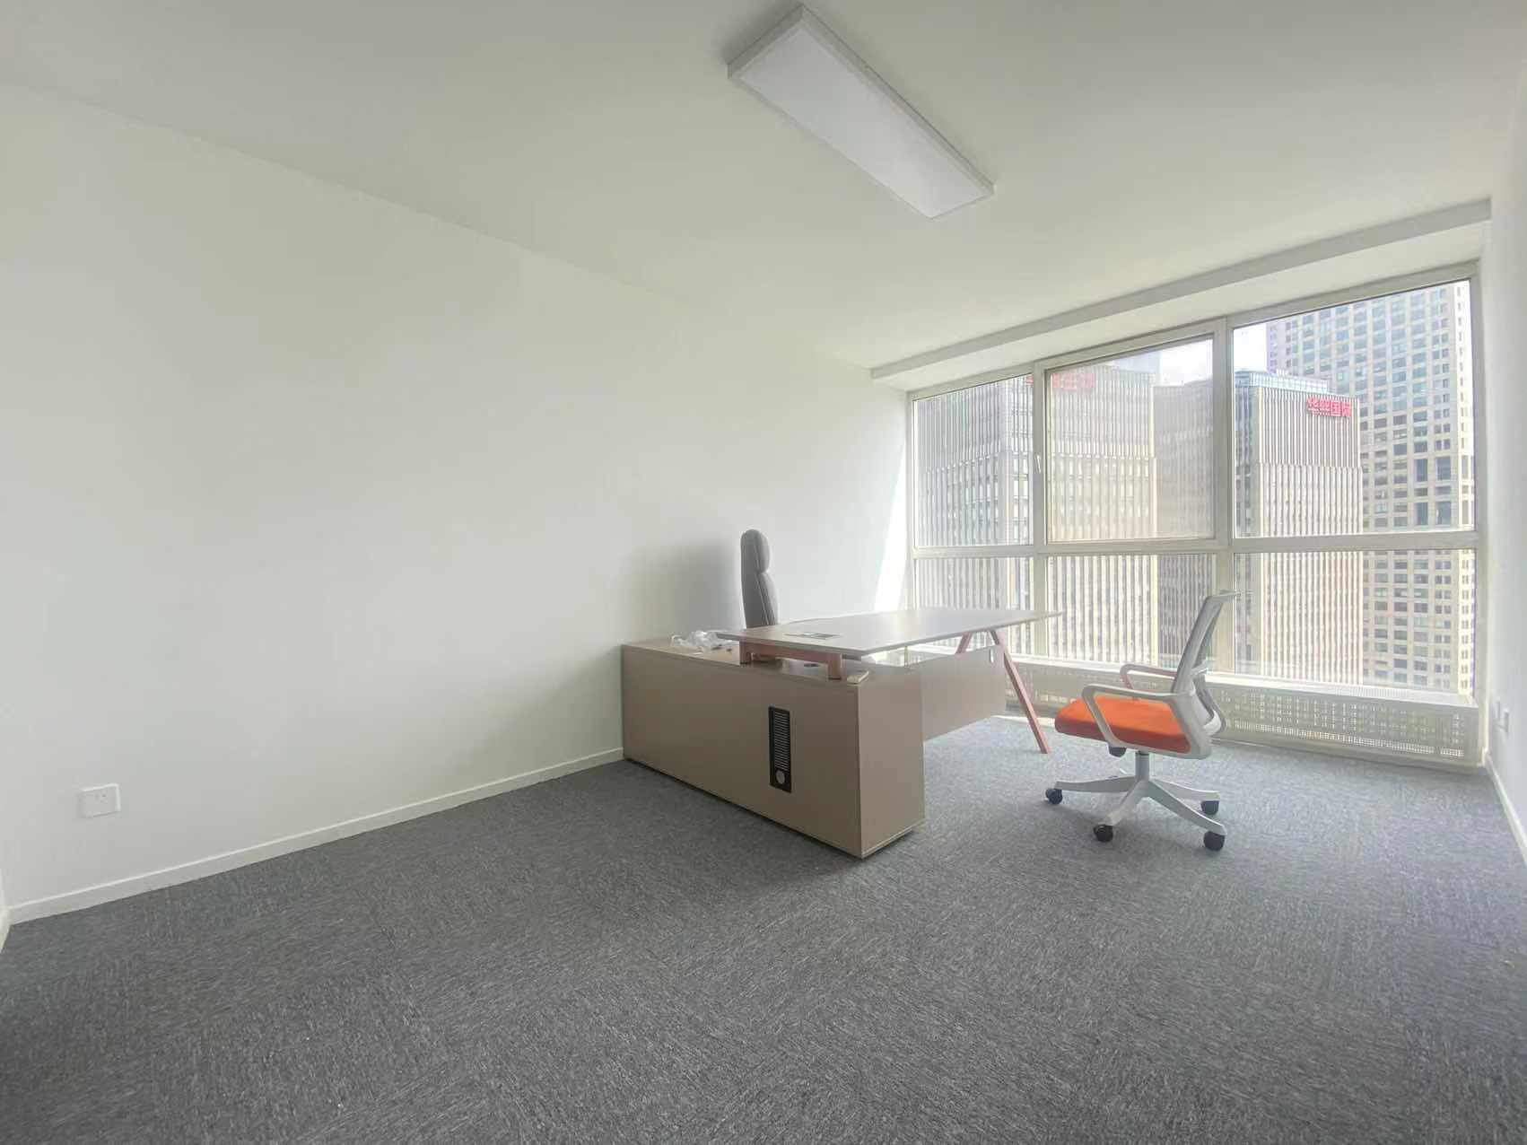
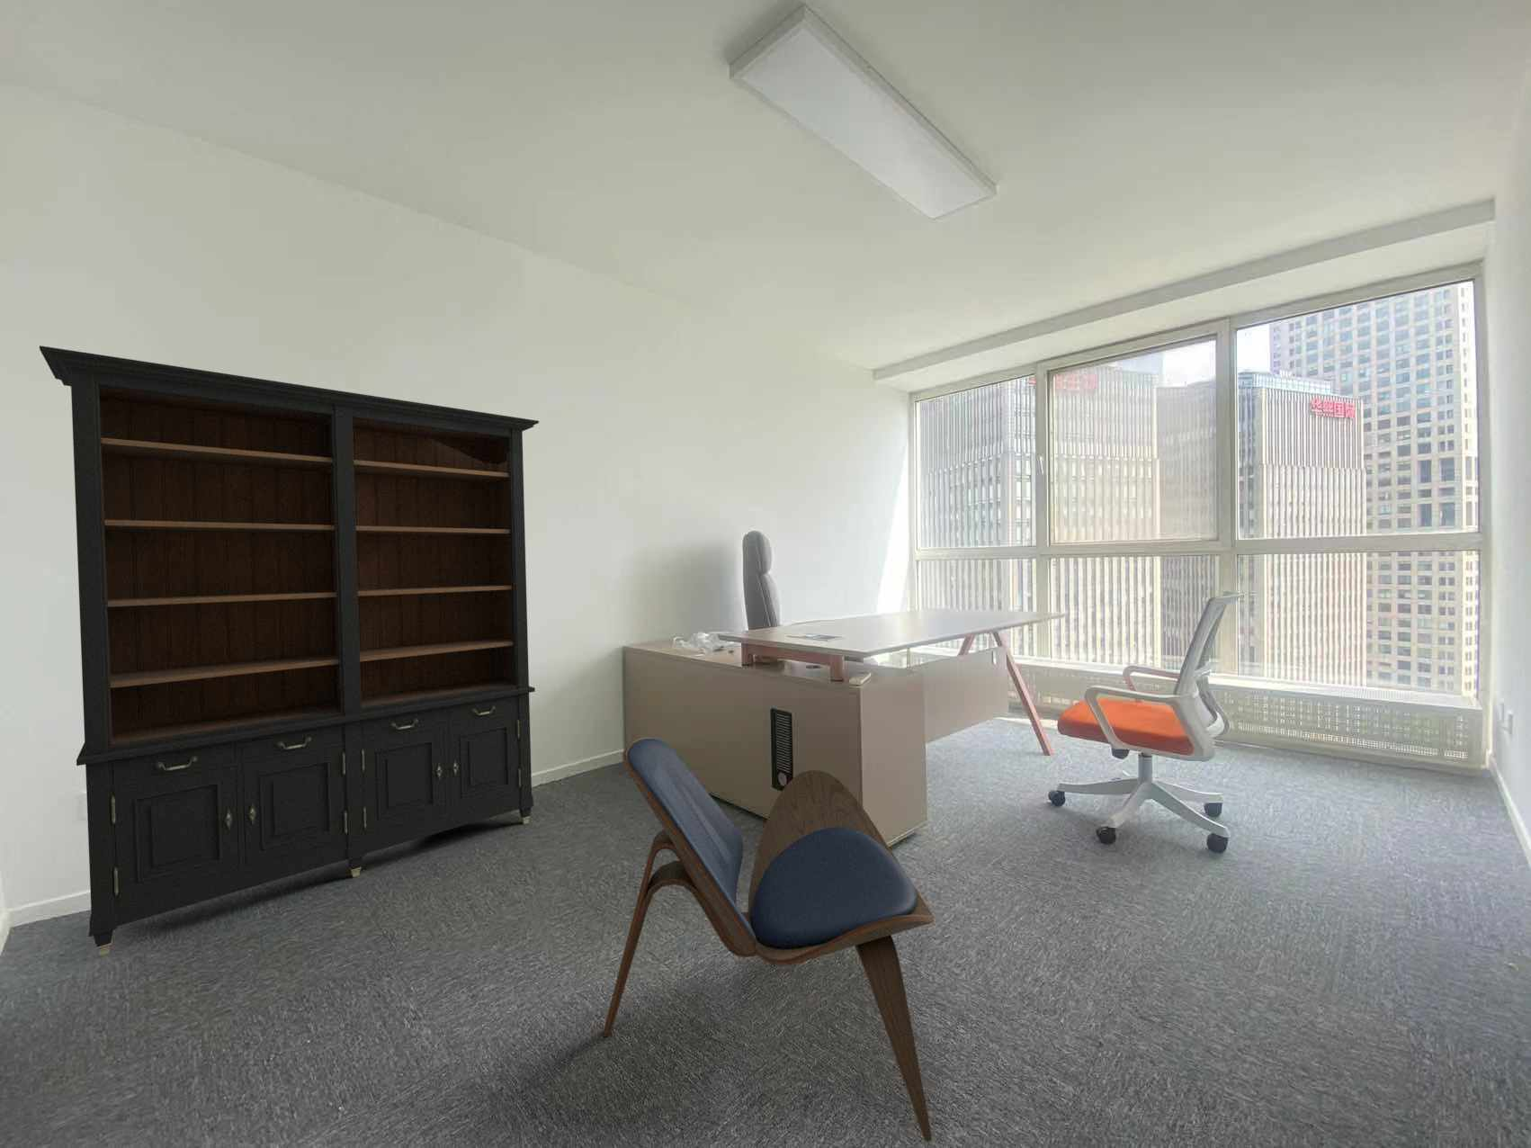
+ lounge chair (758, 880)
+ bookcase (342, 631)
